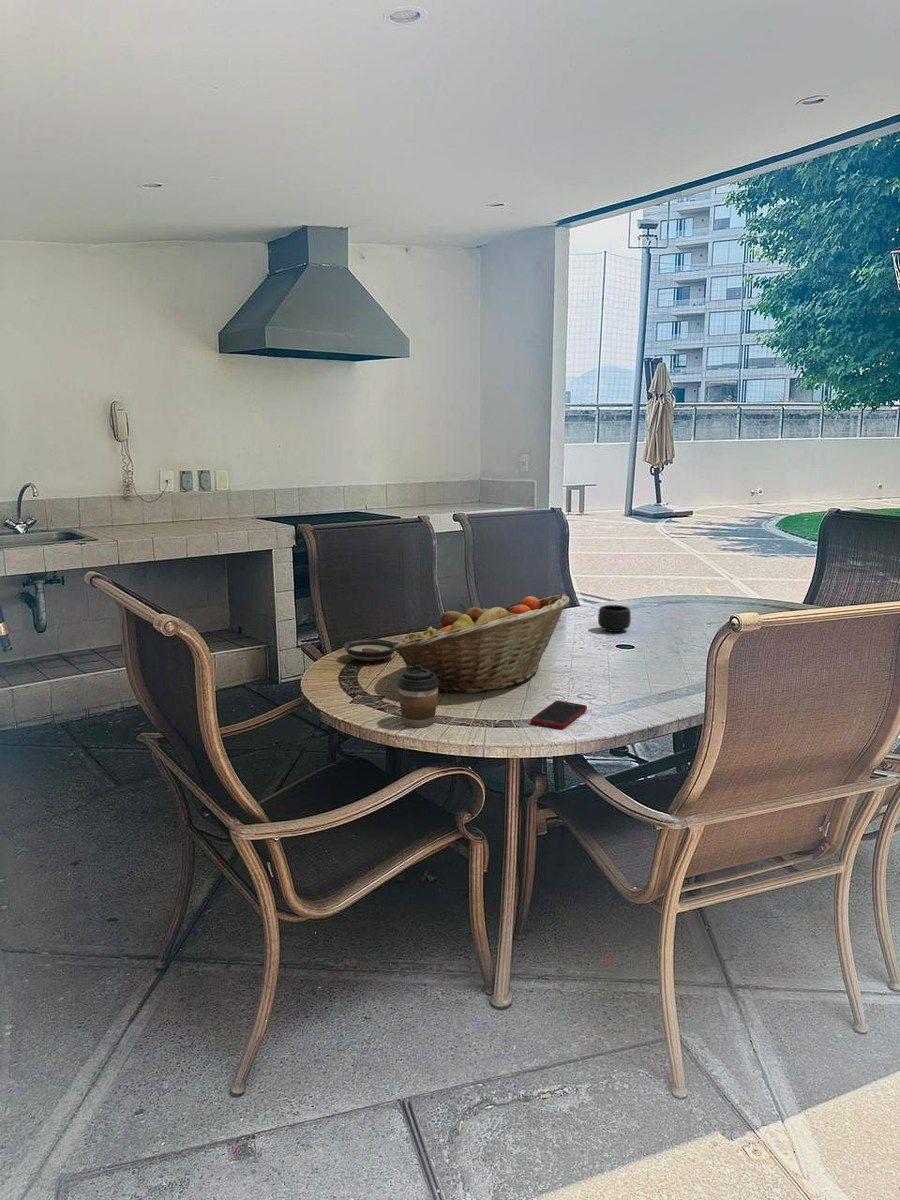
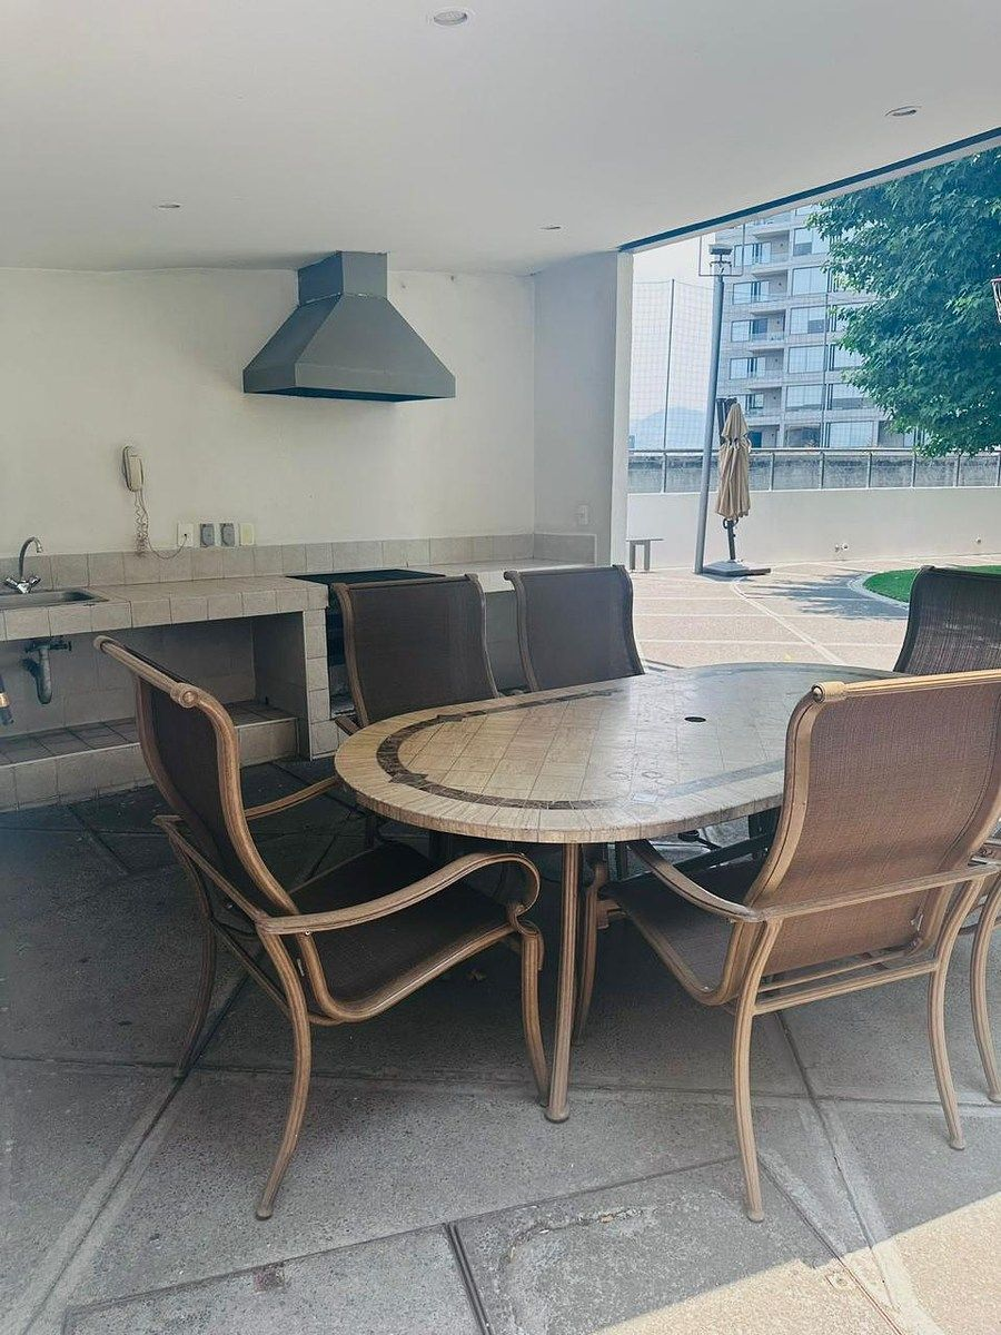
- saucer (370, 651)
- coffee cup (418, 695)
- cell phone (559, 714)
- fruit basket (483, 636)
- mug (614, 619)
